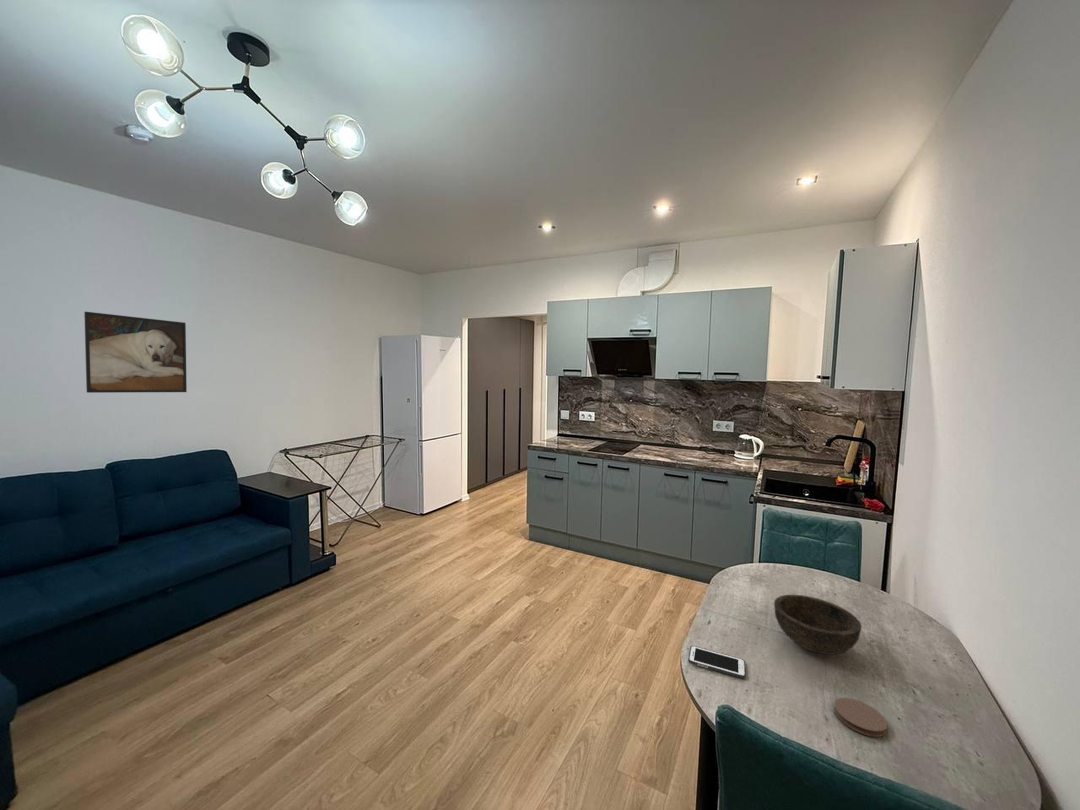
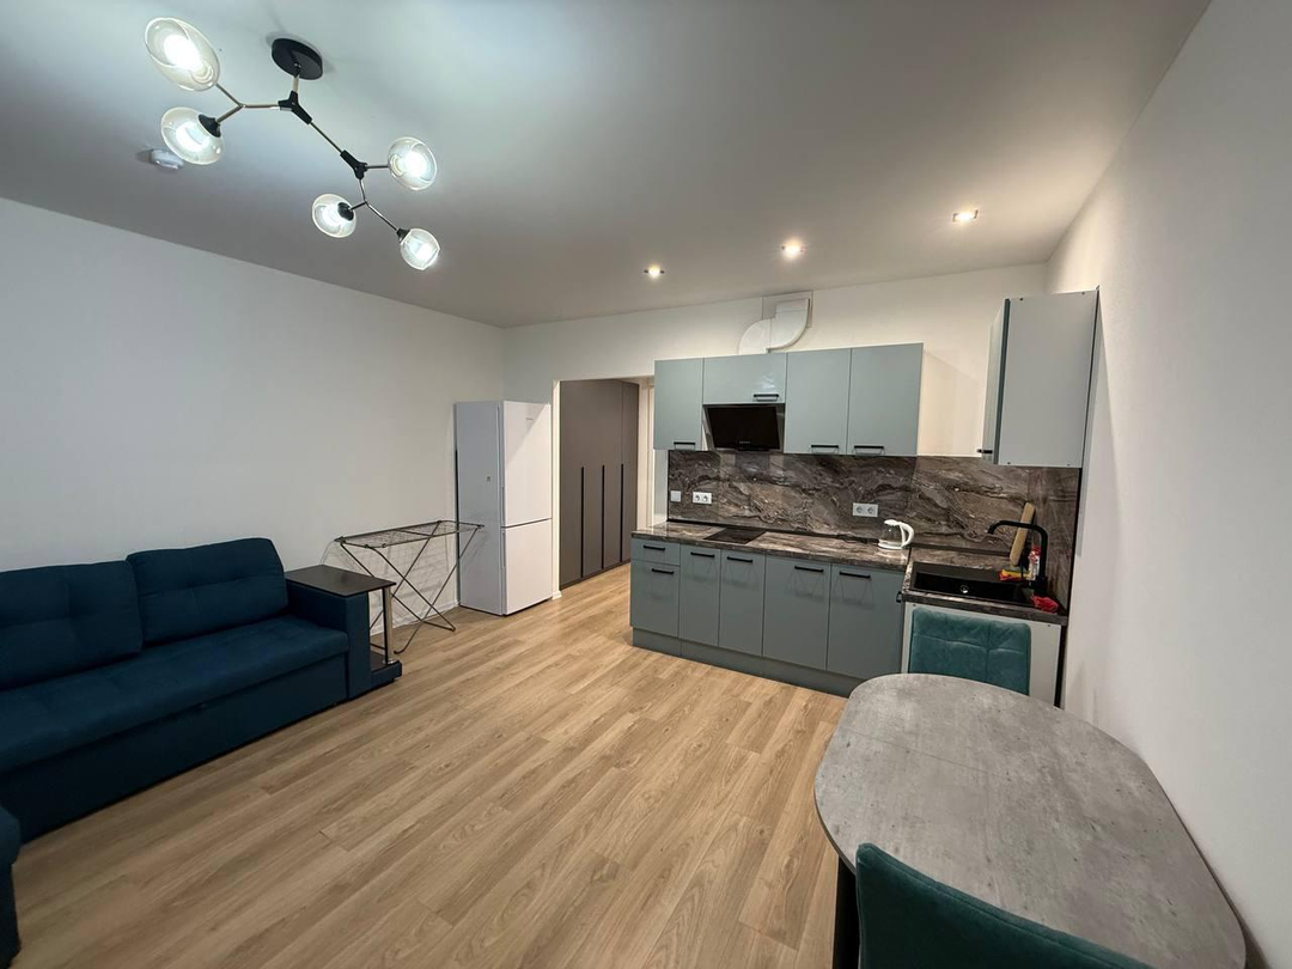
- cell phone (716, 661)
- bowl (814, 629)
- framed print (139, 355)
- coaster (859, 716)
